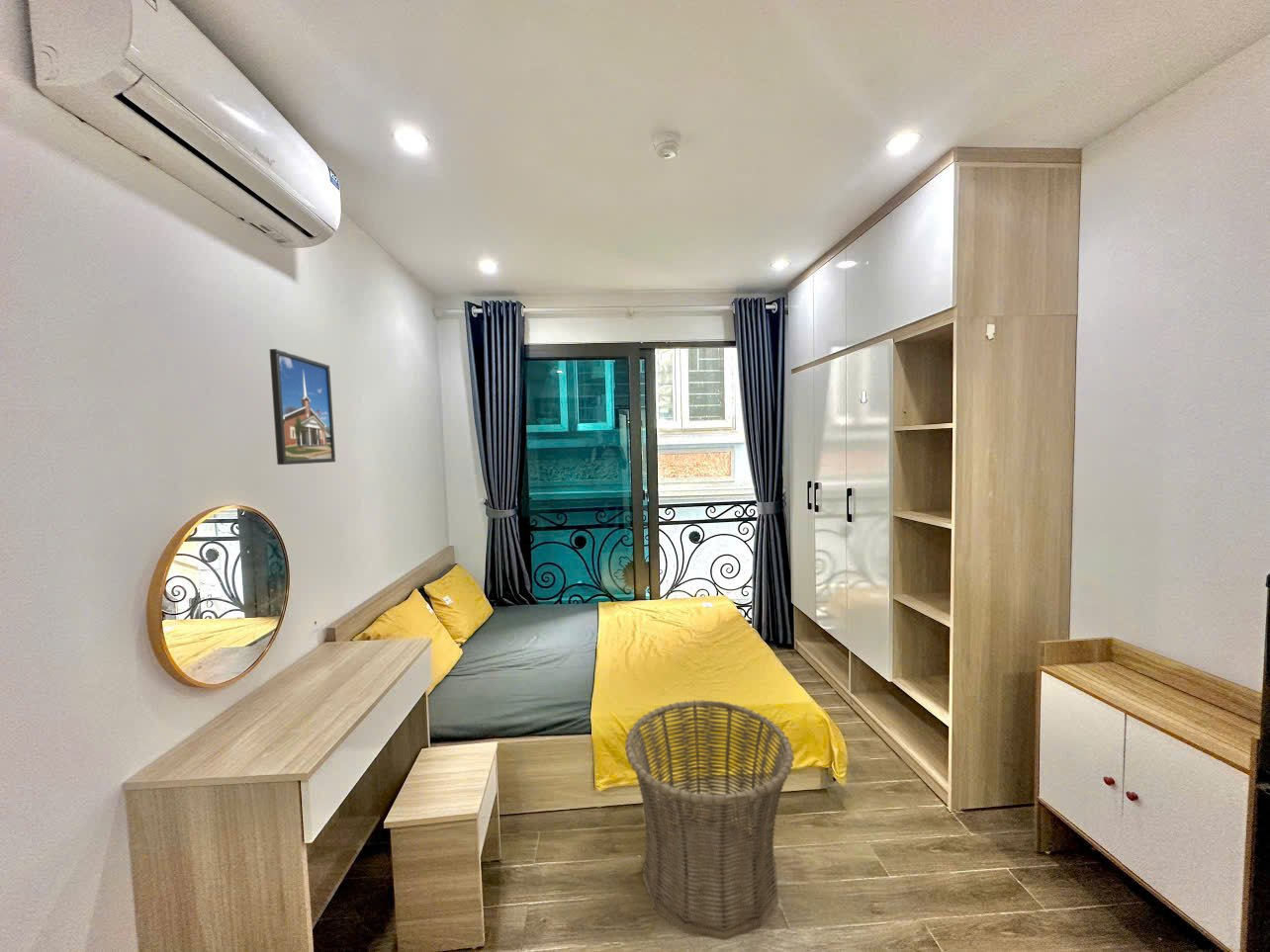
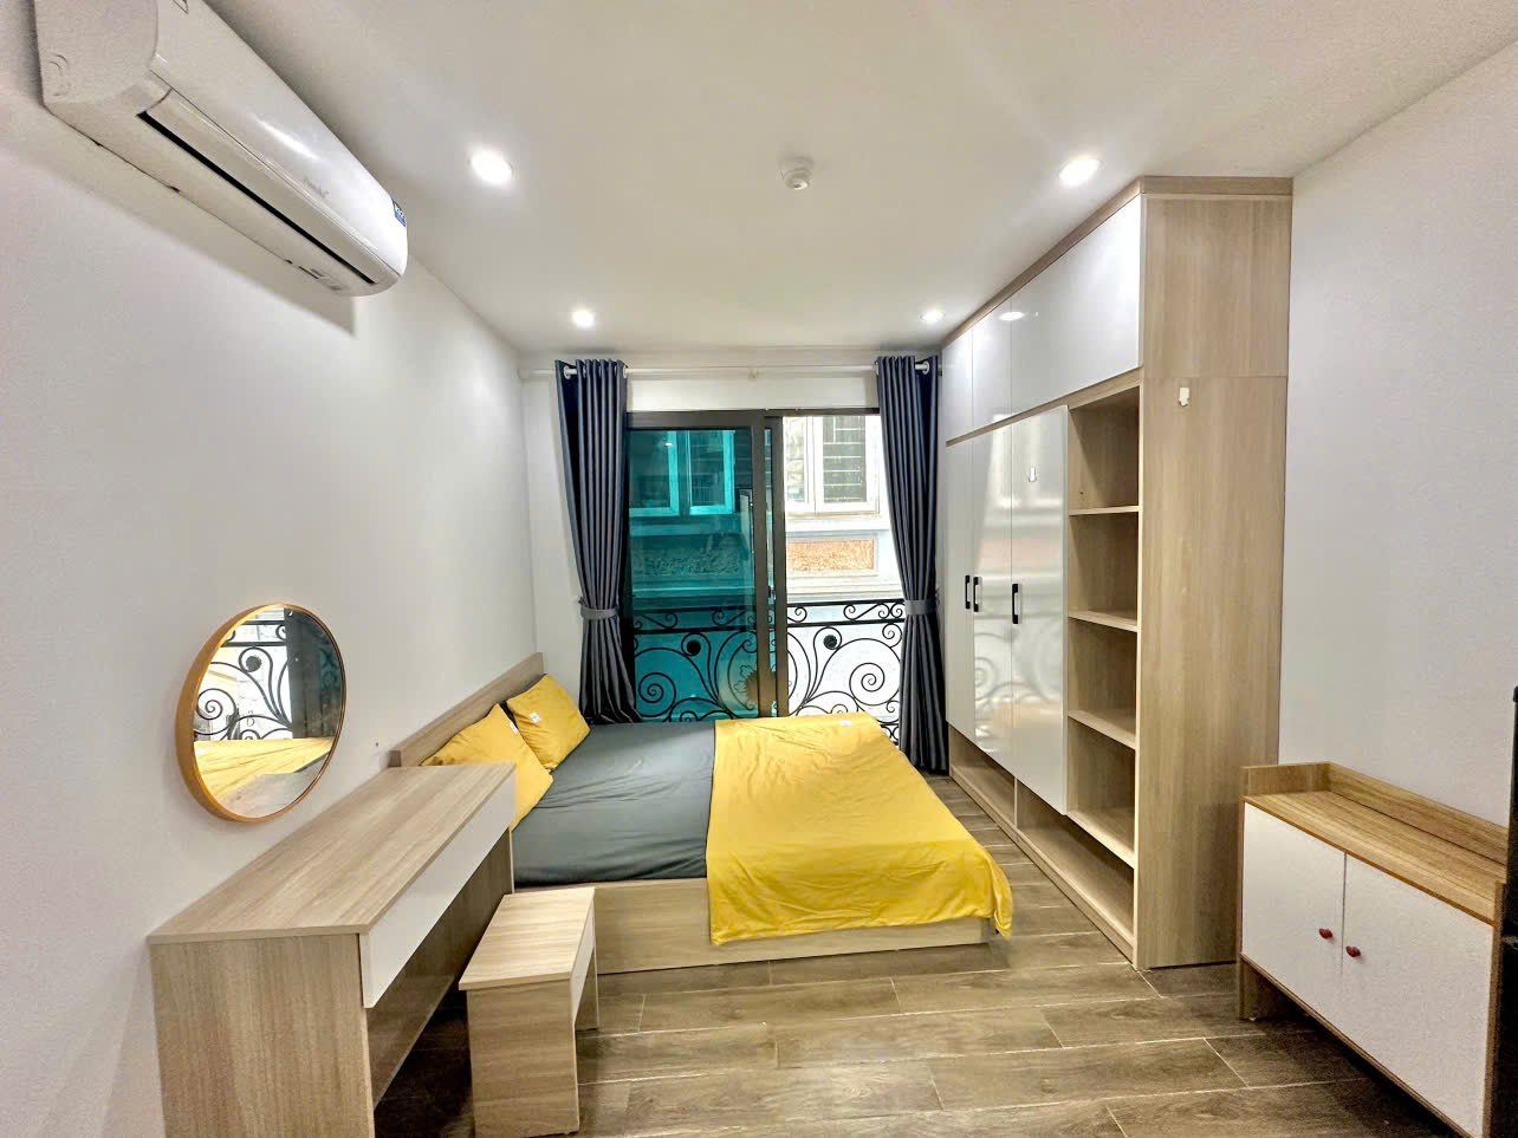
- basket (708, 808)
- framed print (306, 410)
